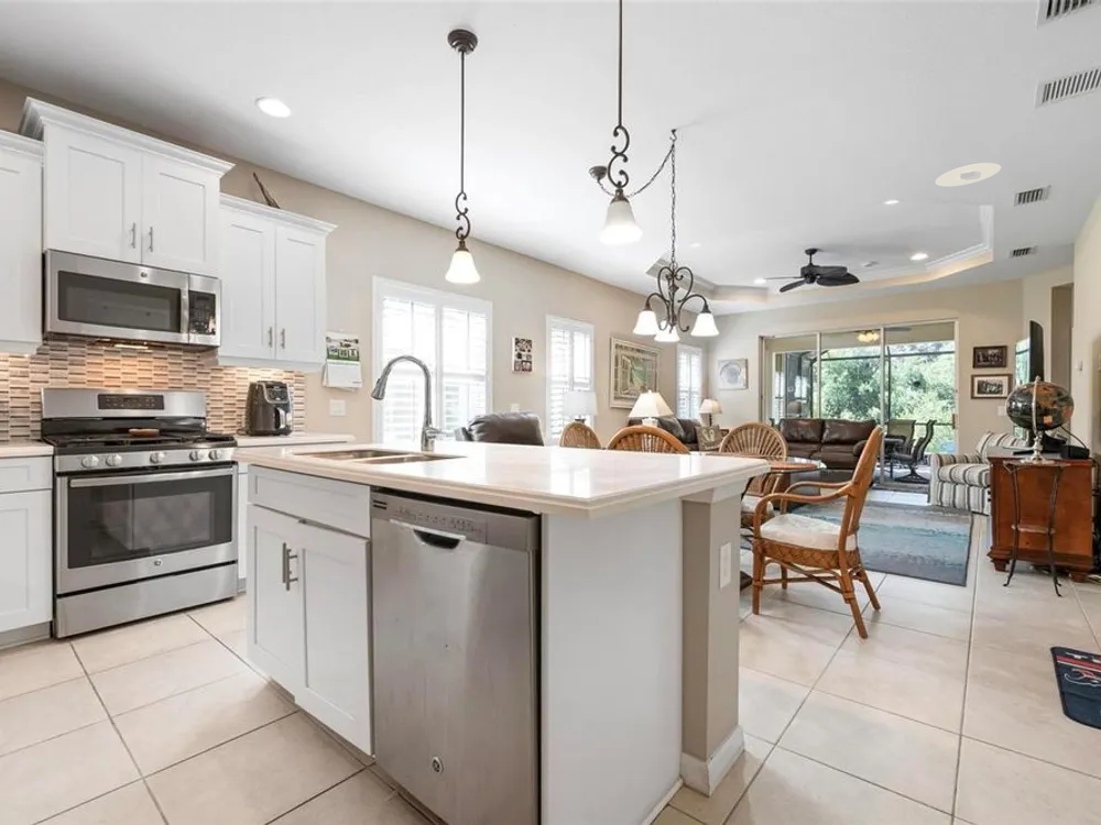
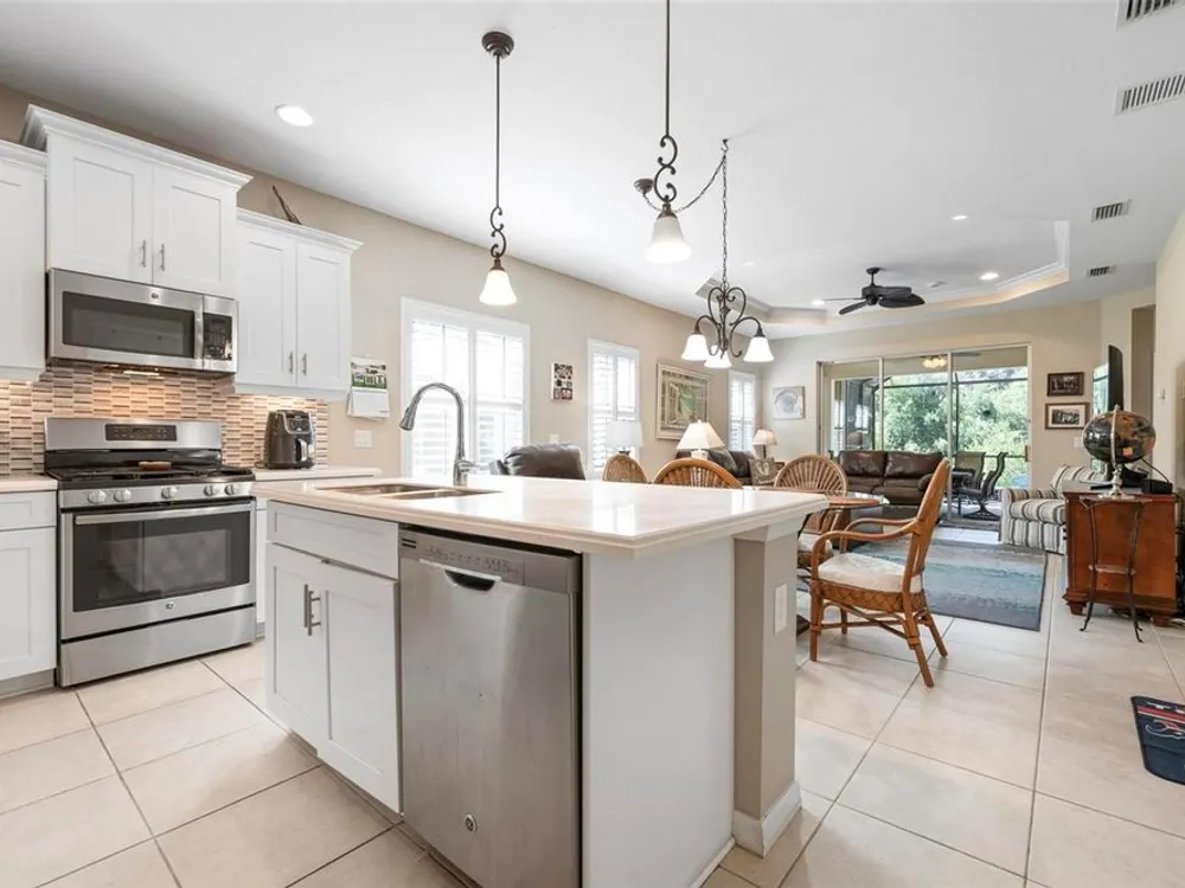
- recessed light (967, 173)
